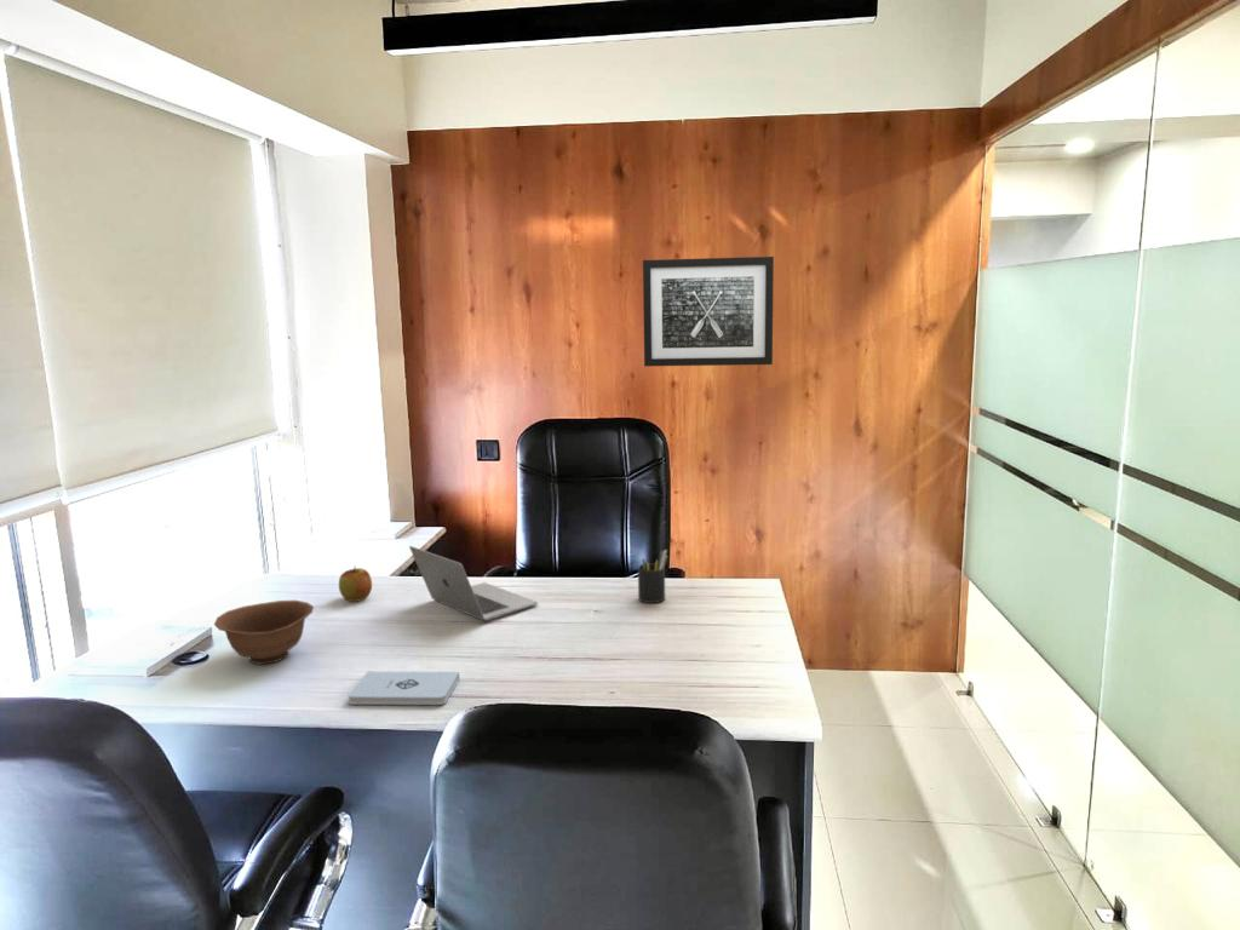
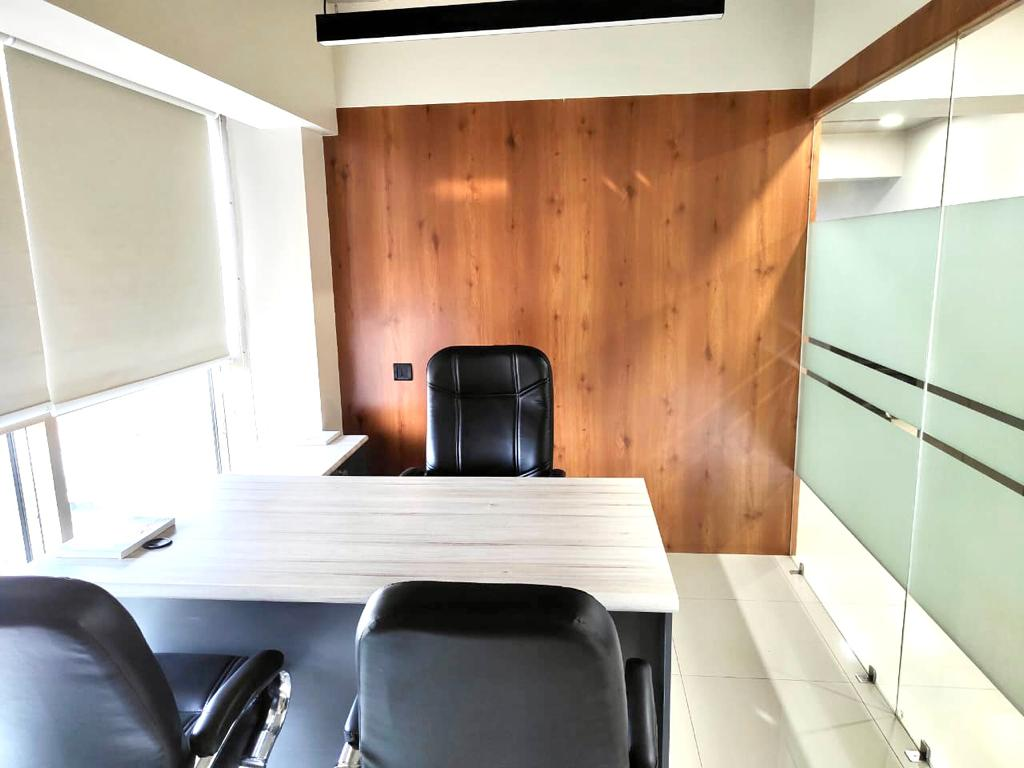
- bowl (266, 635)
- apple (355, 582)
- laptop (467, 579)
- pen holder (653, 573)
- notepad (404, 687)
- wall art (707, 312)
